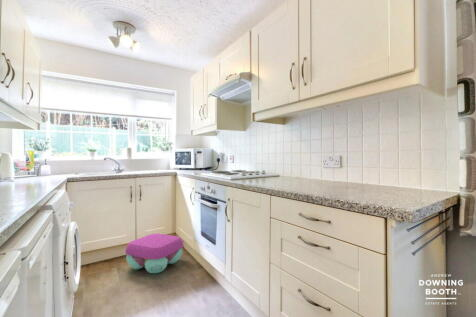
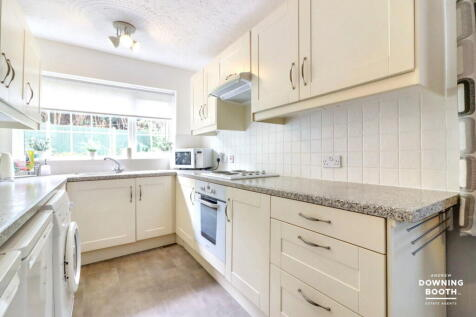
- stool (155, 252)
